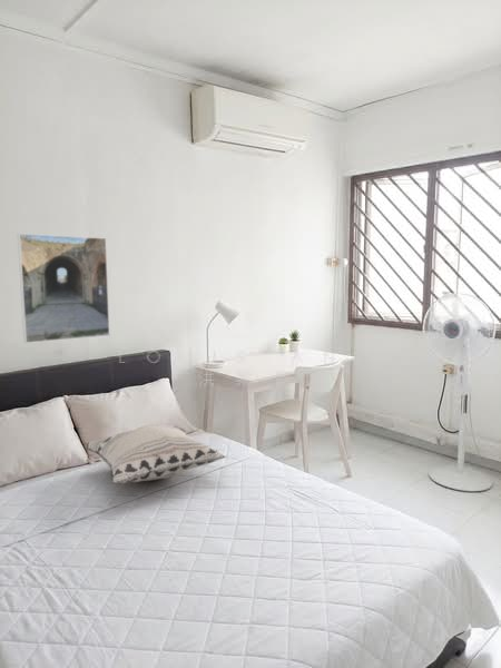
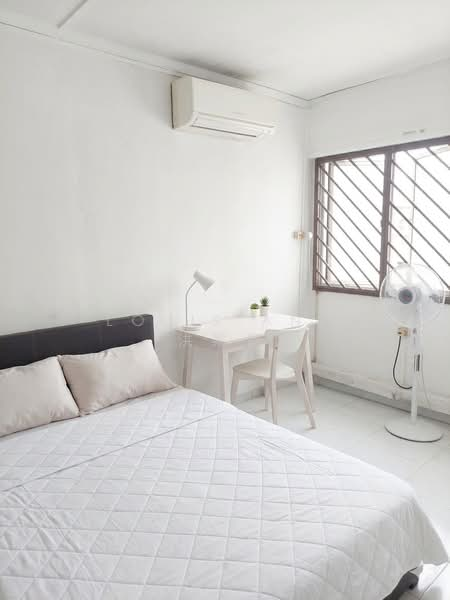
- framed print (66, 287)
- decorative pillow (151, 451)
